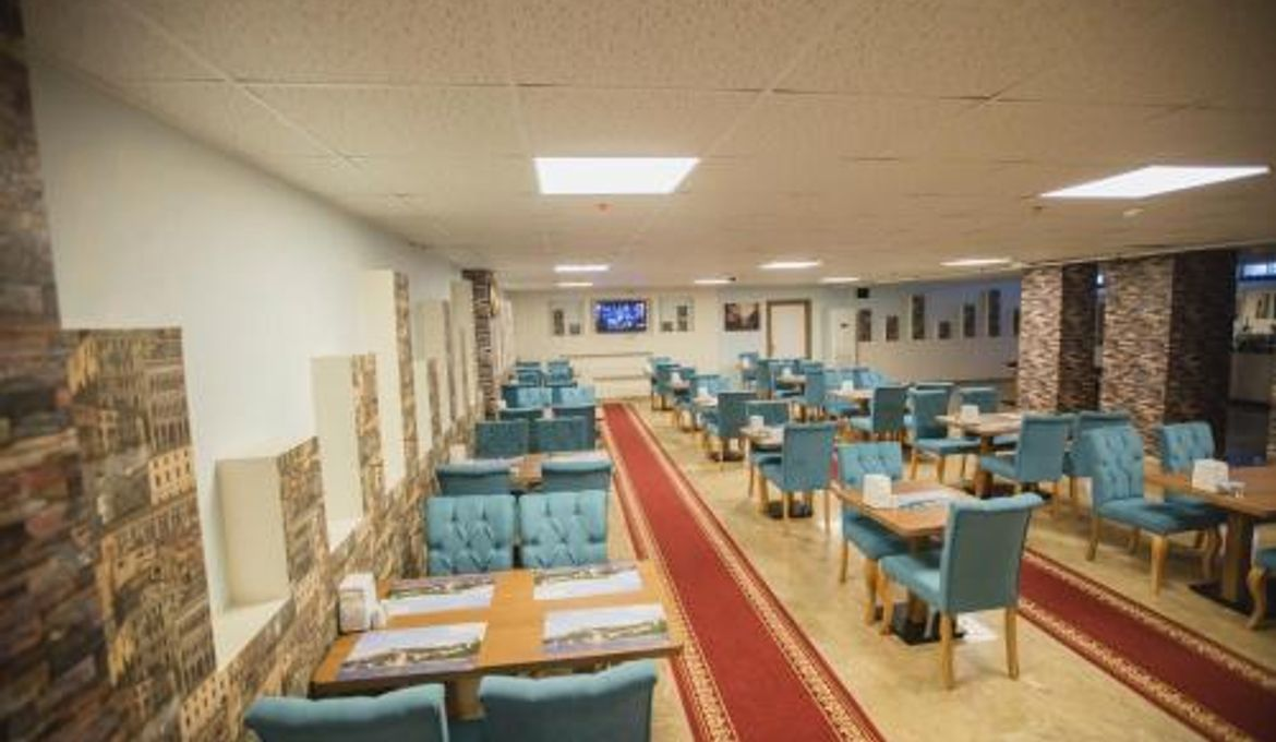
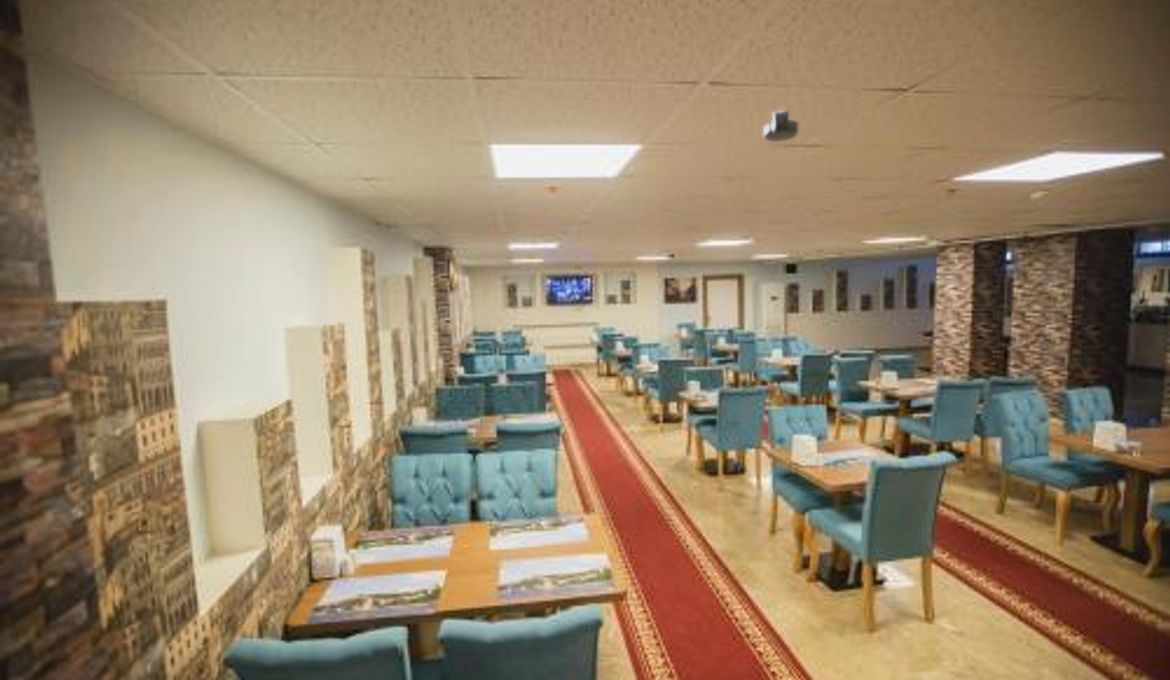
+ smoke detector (780, 124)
